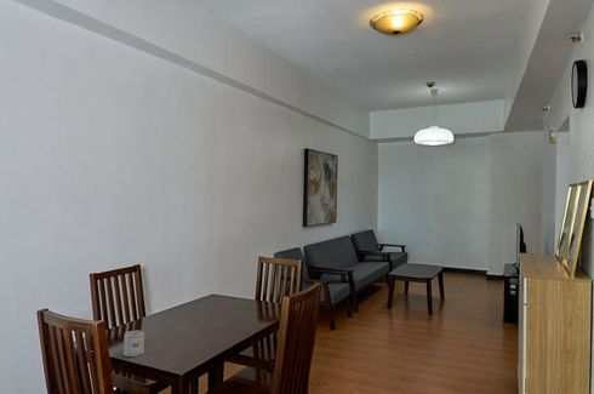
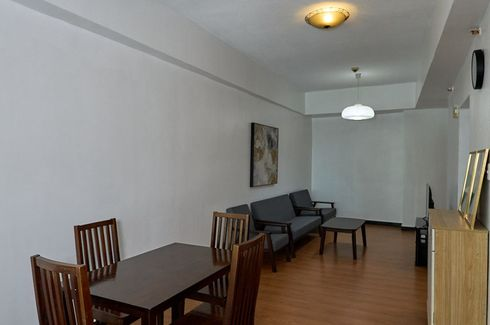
- cup (132, 342)
